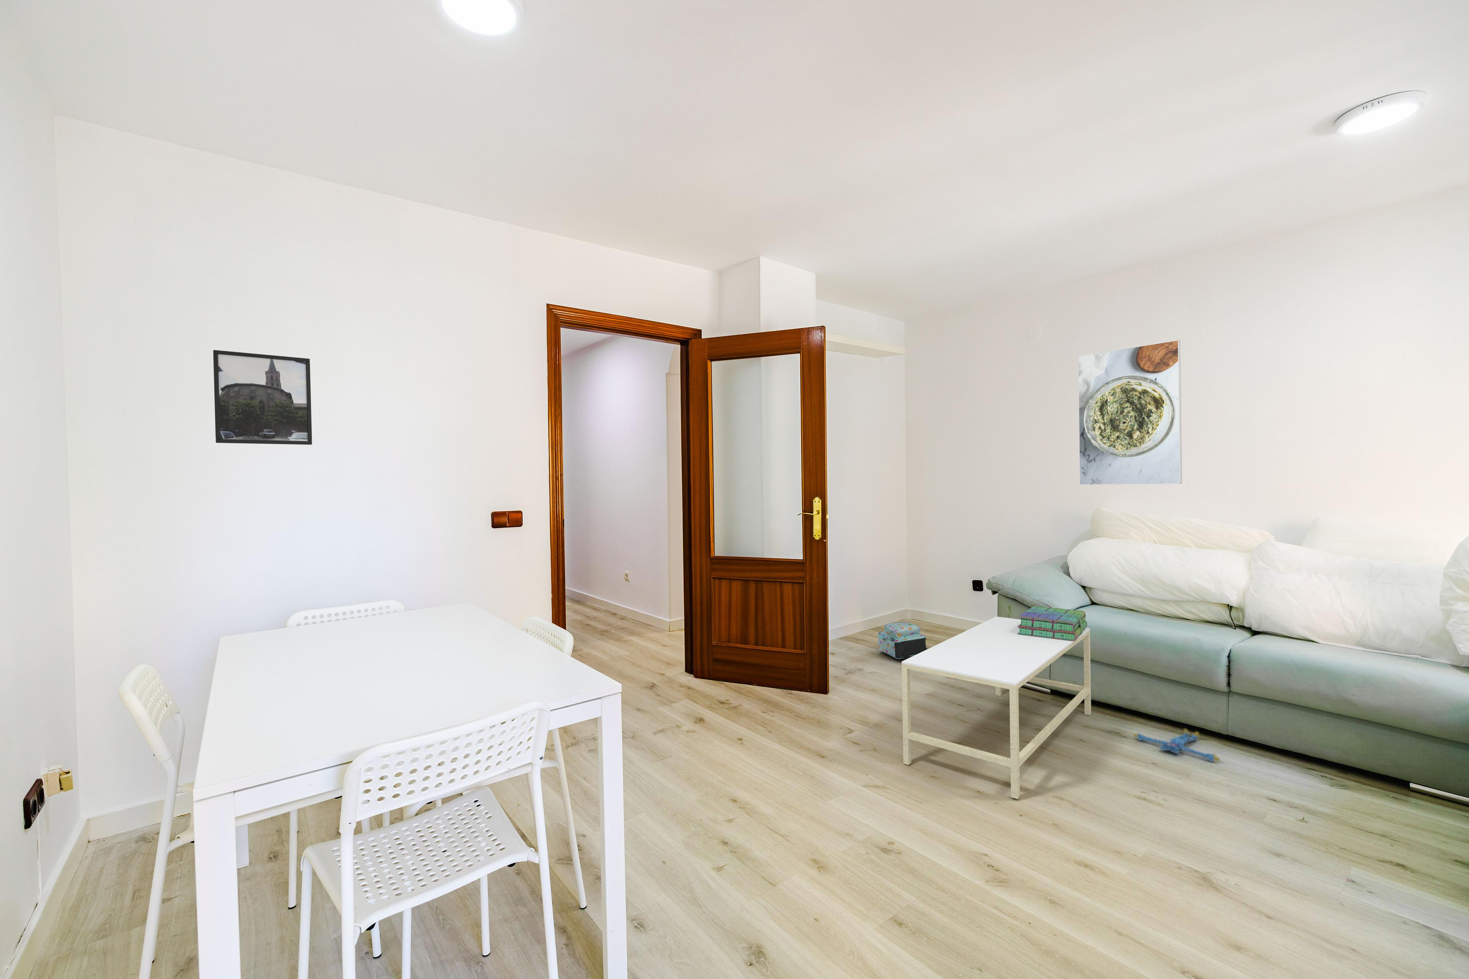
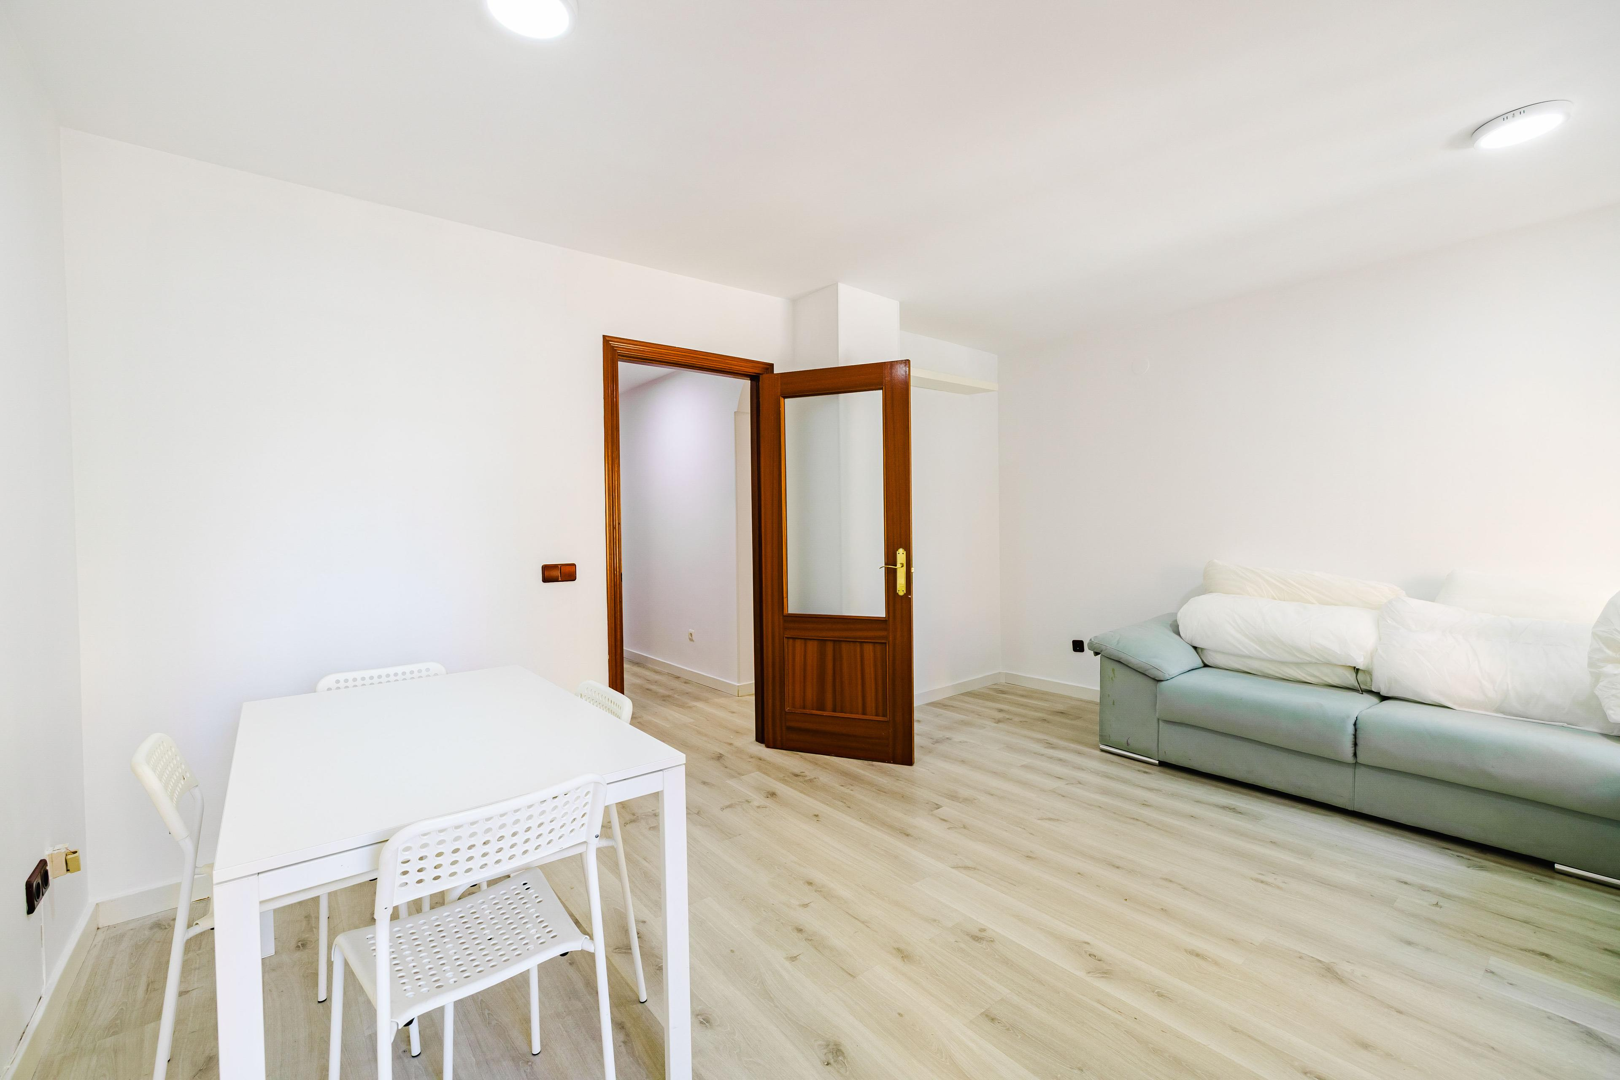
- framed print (1127, 416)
- backpack (900, 639)
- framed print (265, 399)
- plush toy (1180, 741)
- coffee table (1004, 688)
- stack of books (1053, 622)
